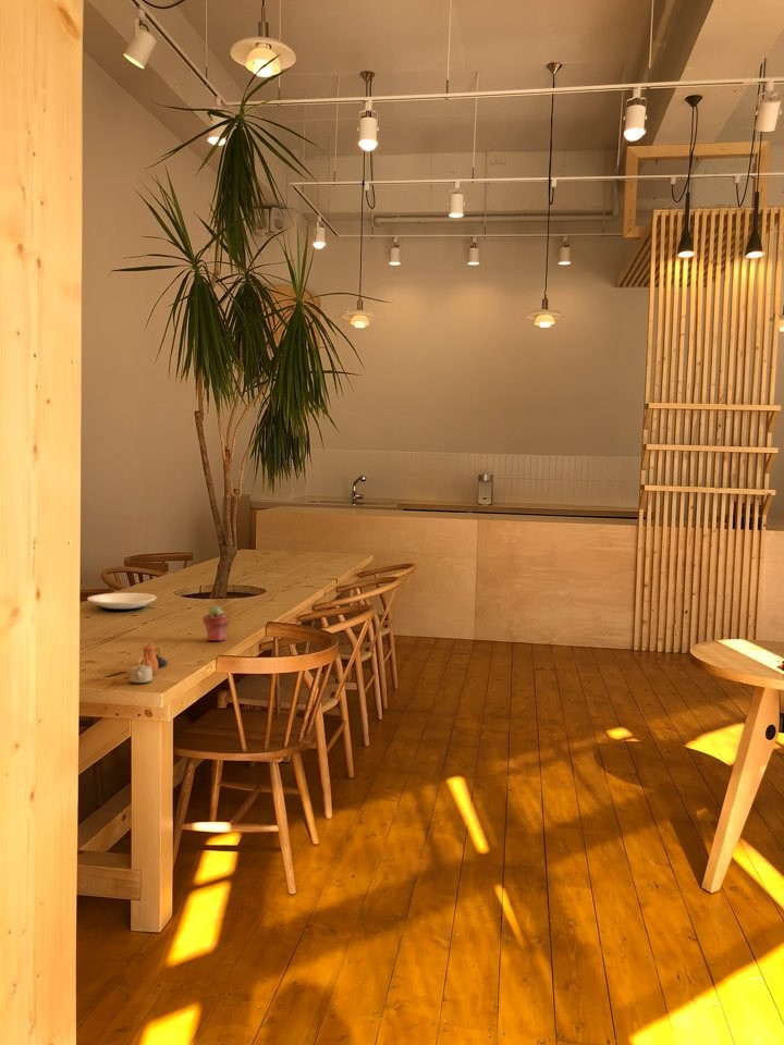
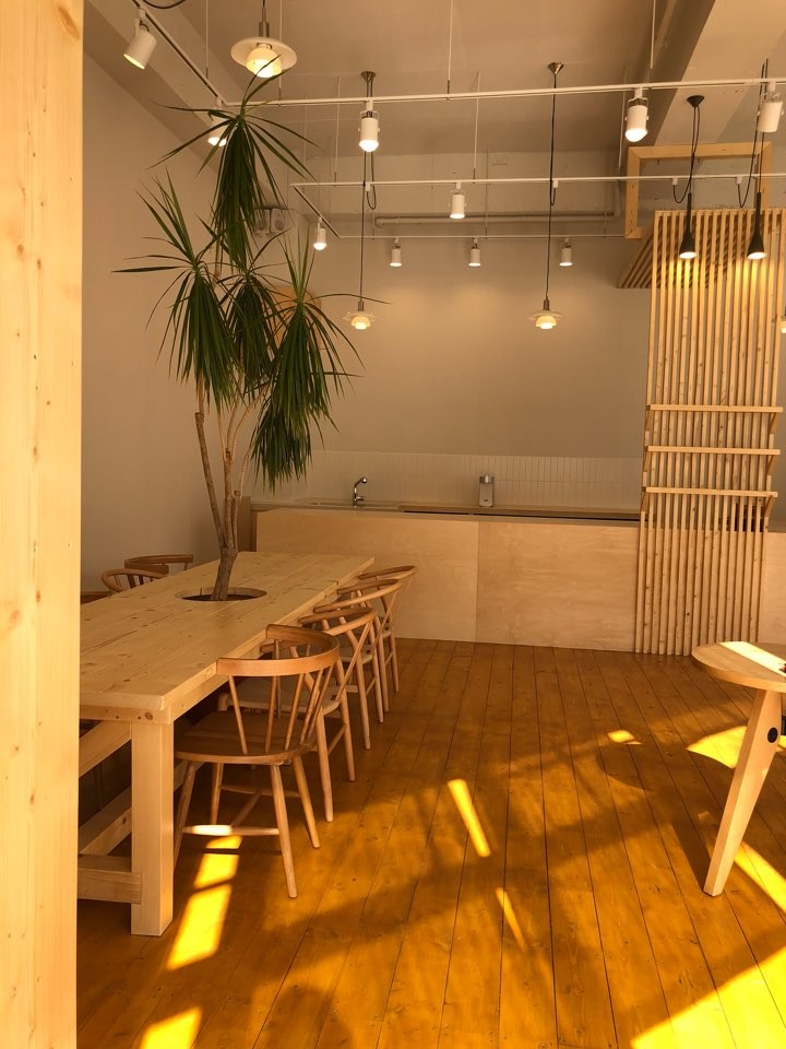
- potted succulent (216, 622)
- teapot (148, 657)
- plate (122, 602)
